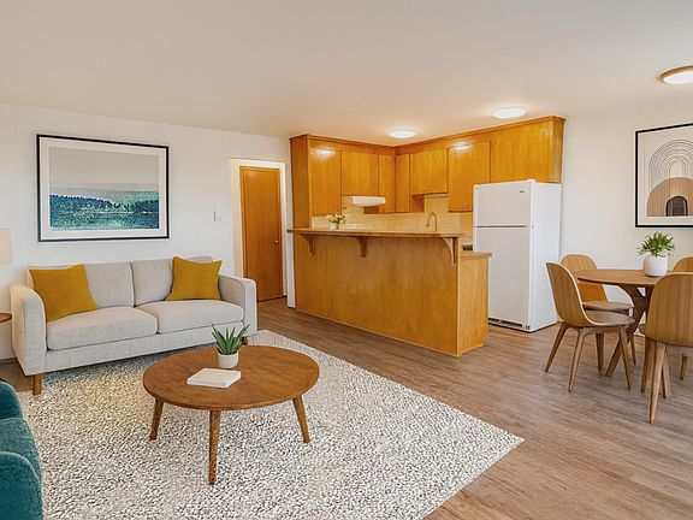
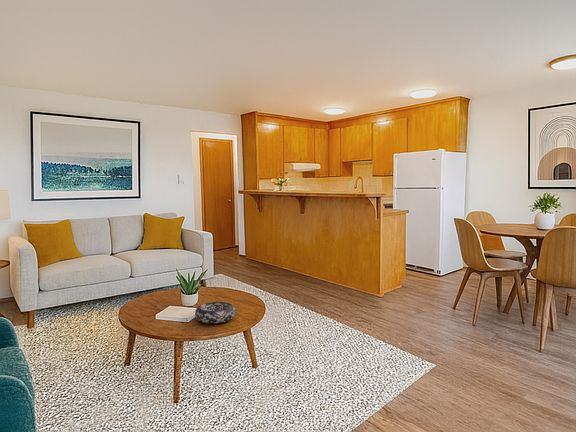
+ decorative bowl (215, 312)
